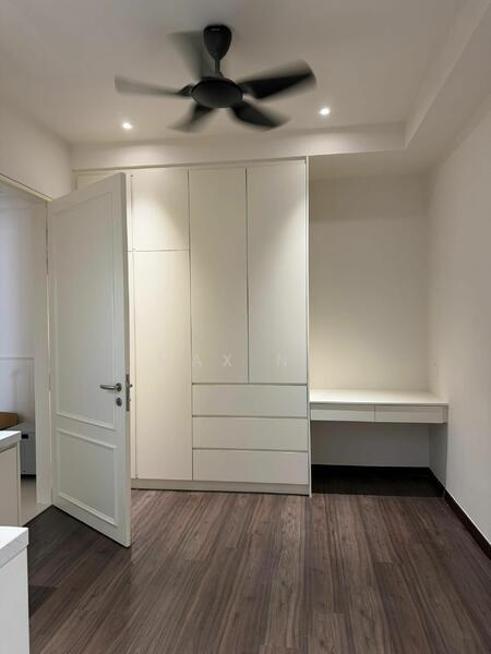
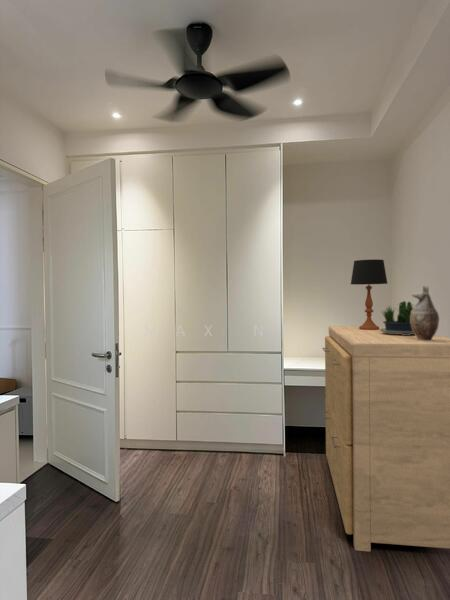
+ table lamp (368, 294)
+ potted plant (404, 317)
+ dresser (379, 415)
+ decorative vase (424, 312)
